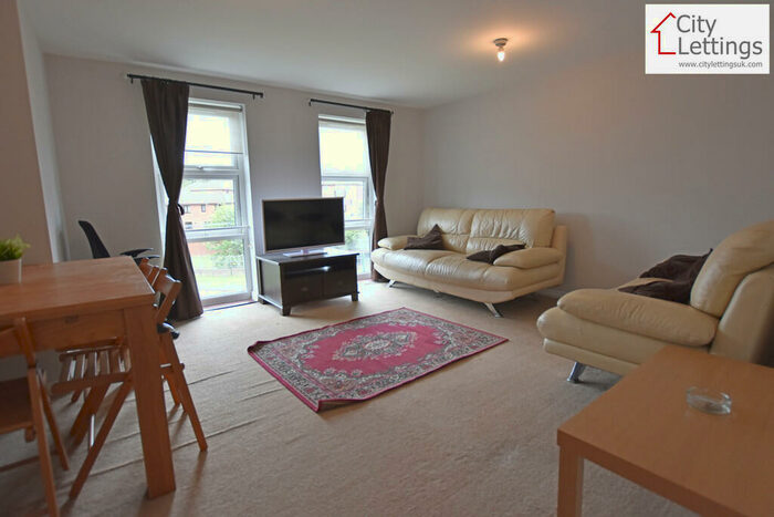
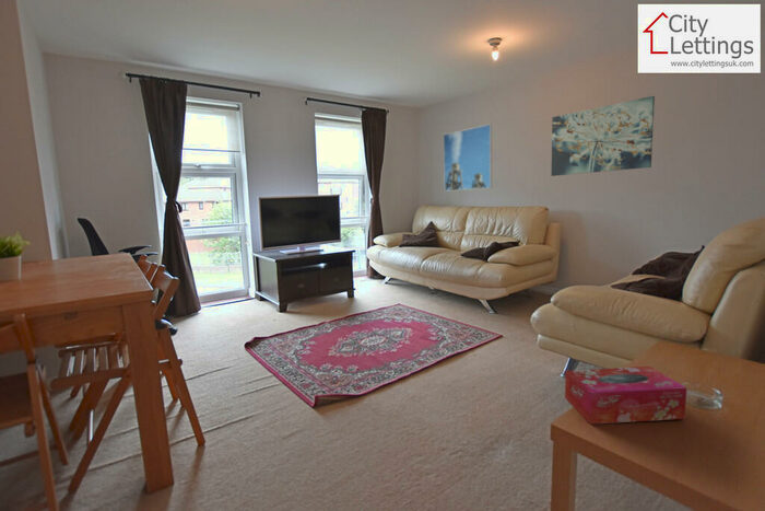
+ tissue box (622, 393)
+ wall art (597, 140)
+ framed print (466, 160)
